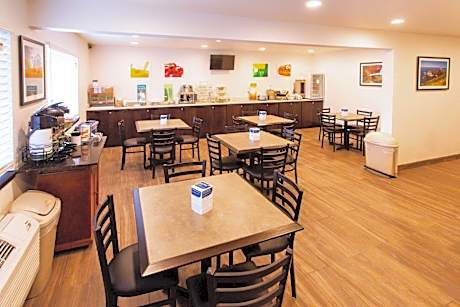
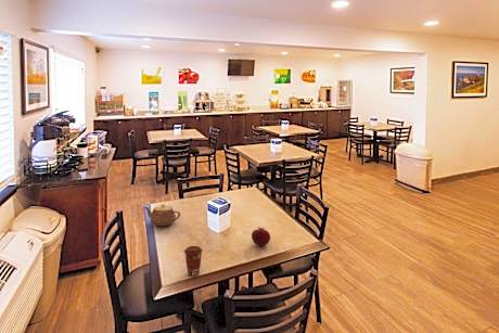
+ coffee cup (193, 260)
+ teapot (162, 214)
+ fruit (260, 236)
